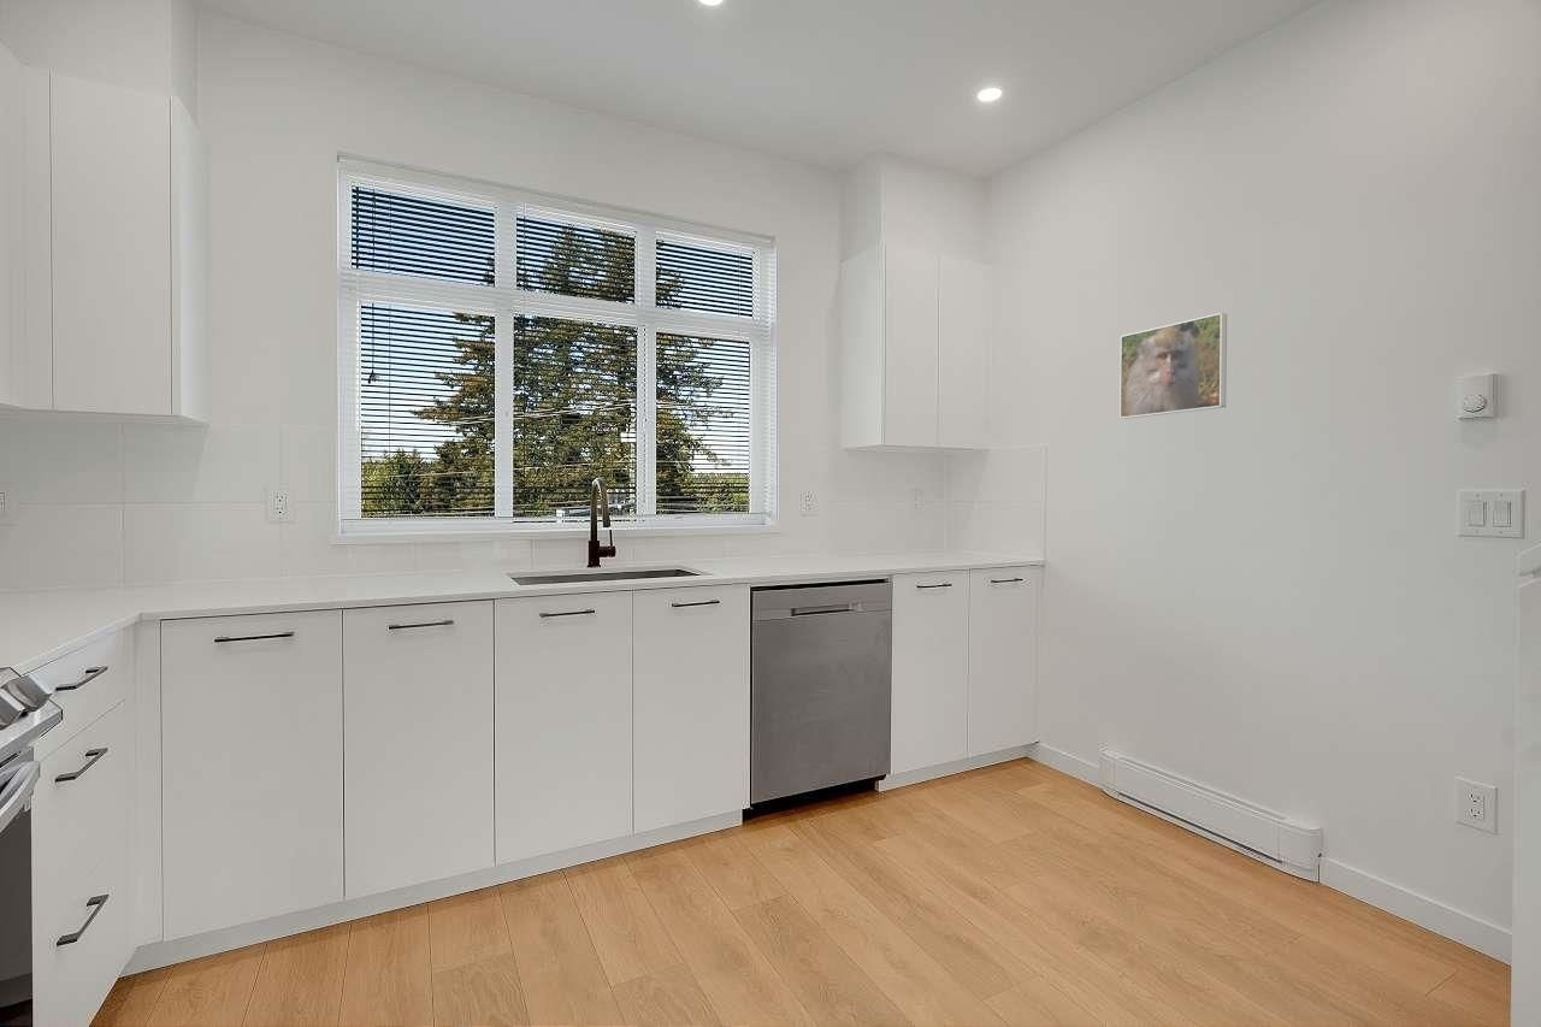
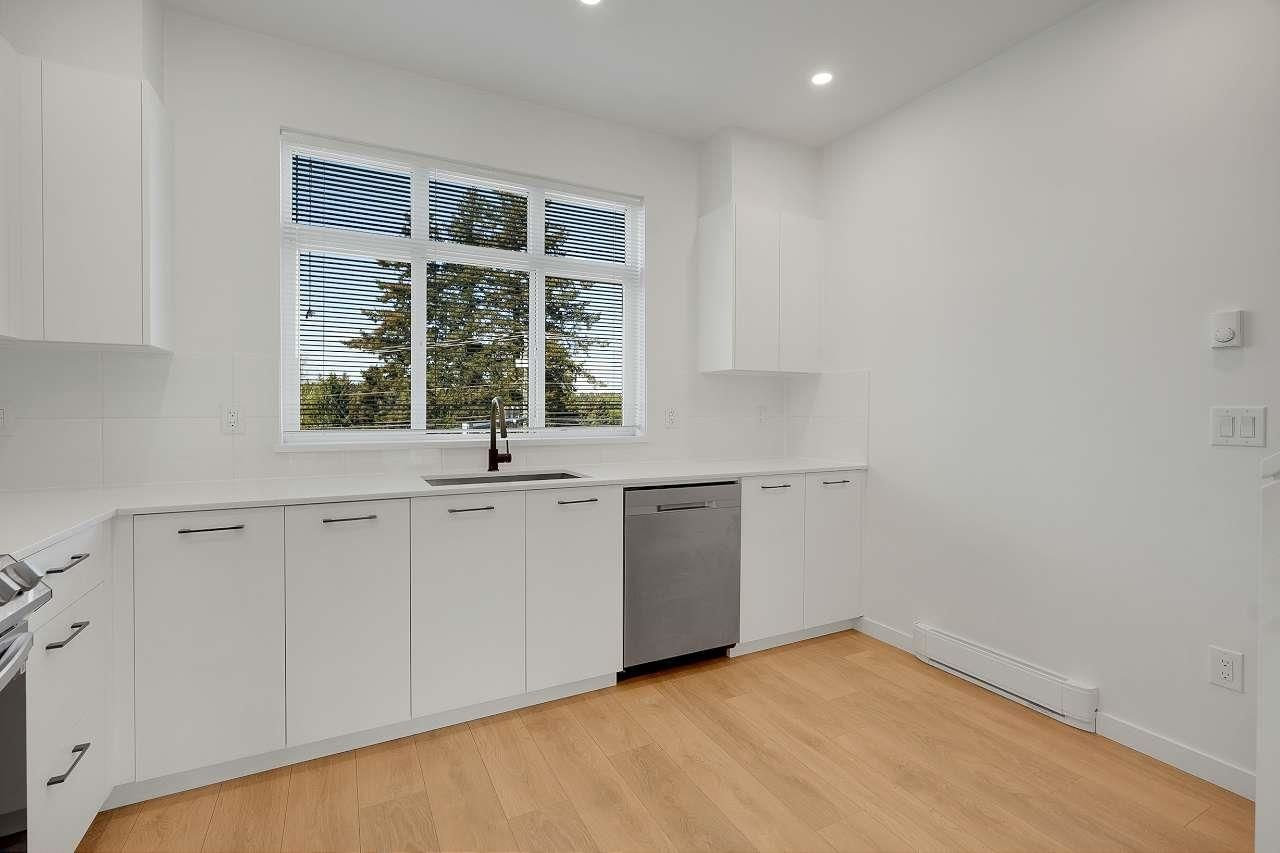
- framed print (1169, 368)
